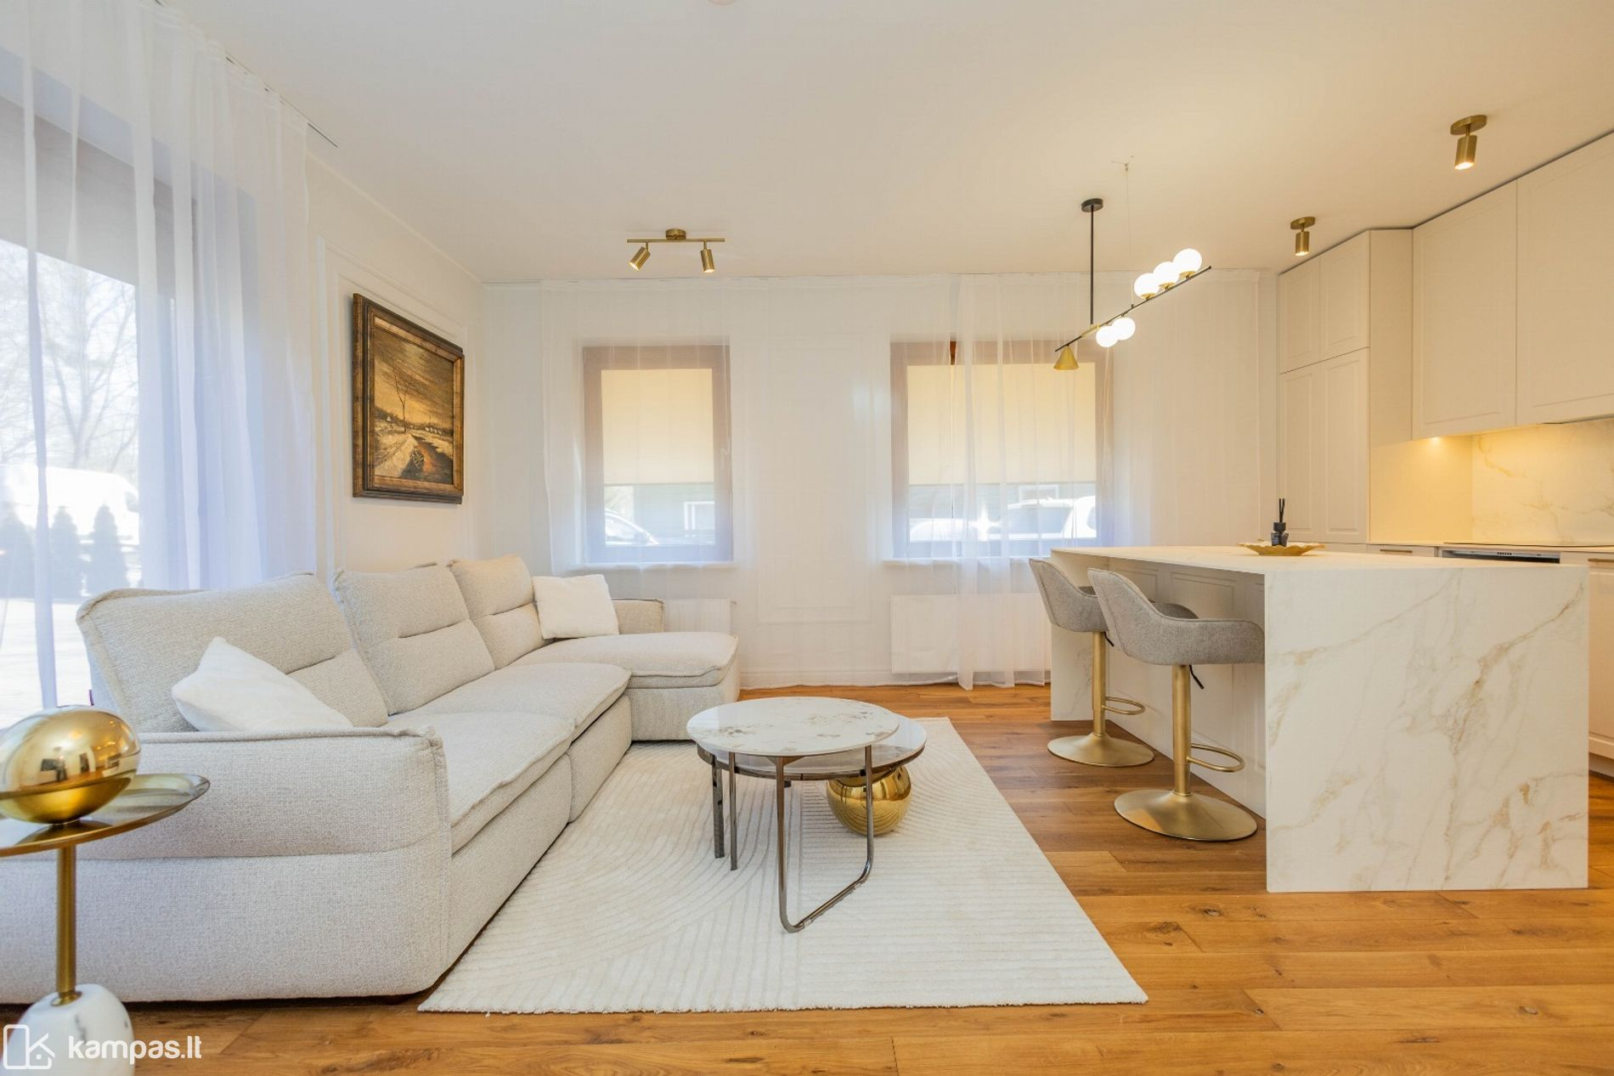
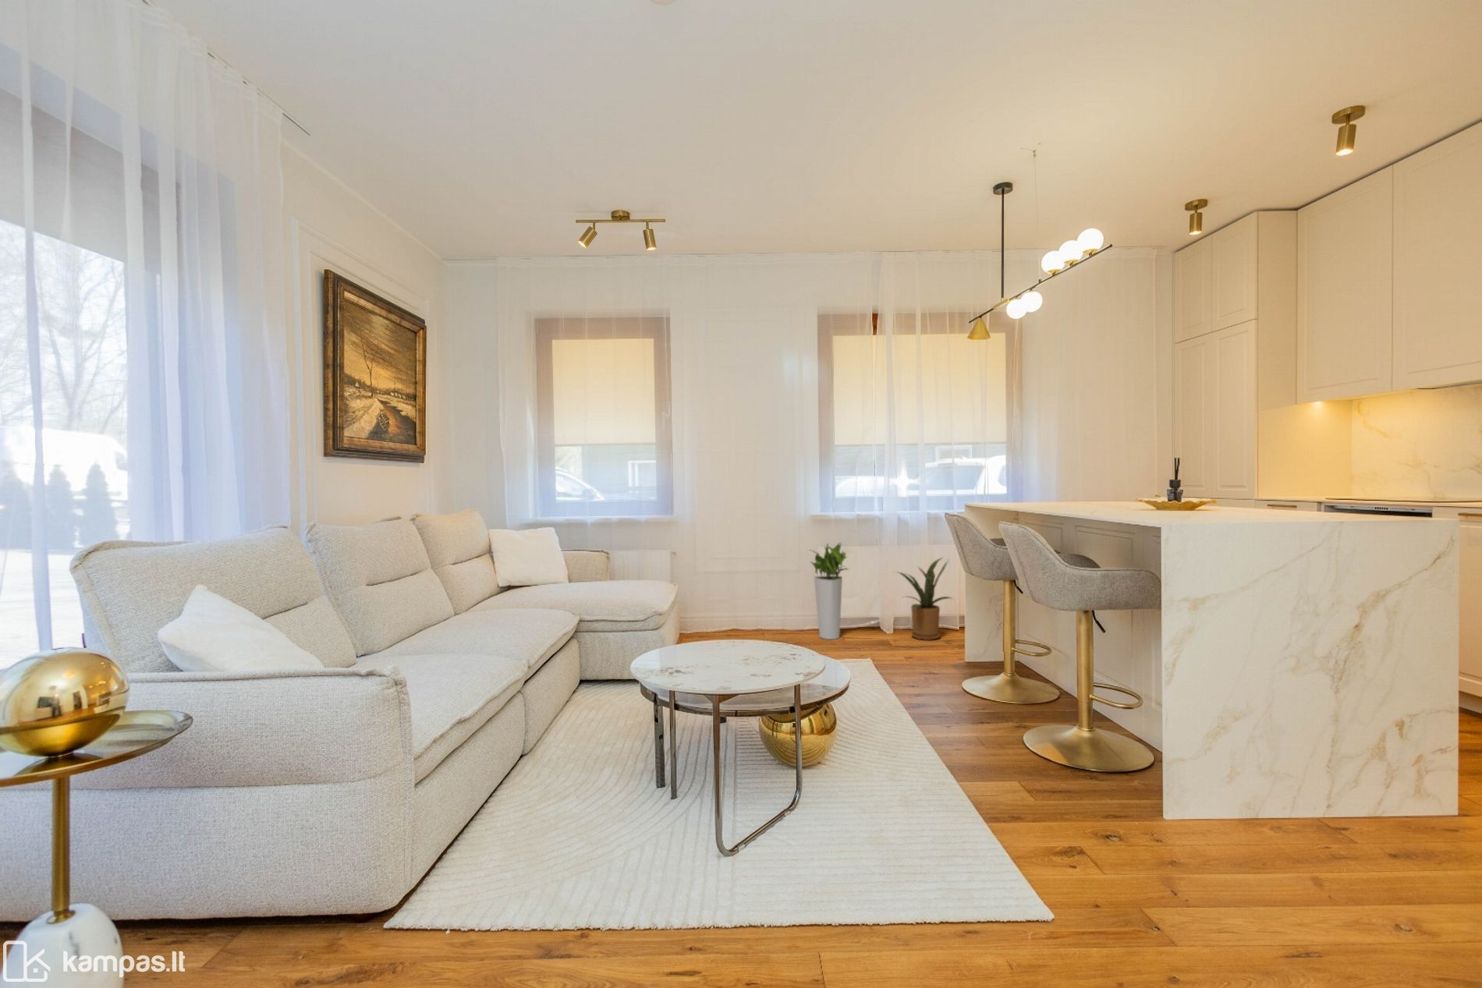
+ planter (828, 589)
+ house plant (922, 598)
